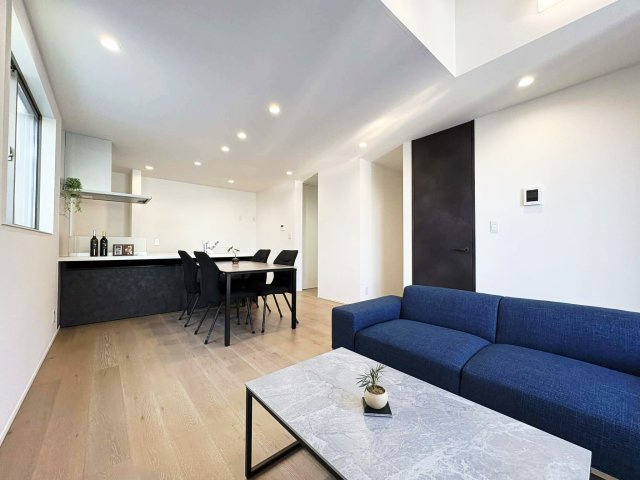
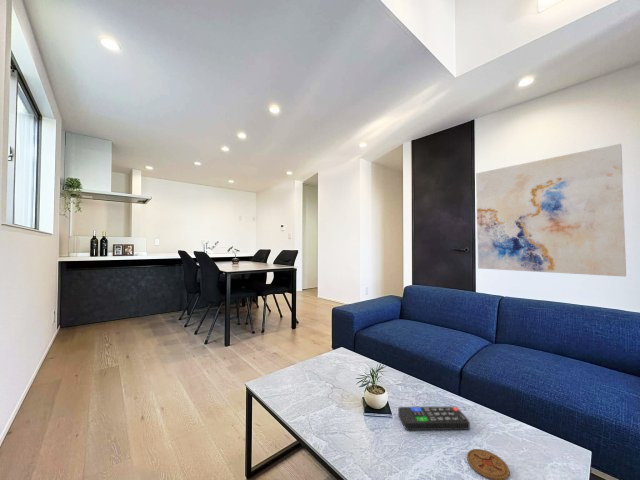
+ wall art (538, 216)
+ remote control (432, 417)
+ coaster (487, 463)
